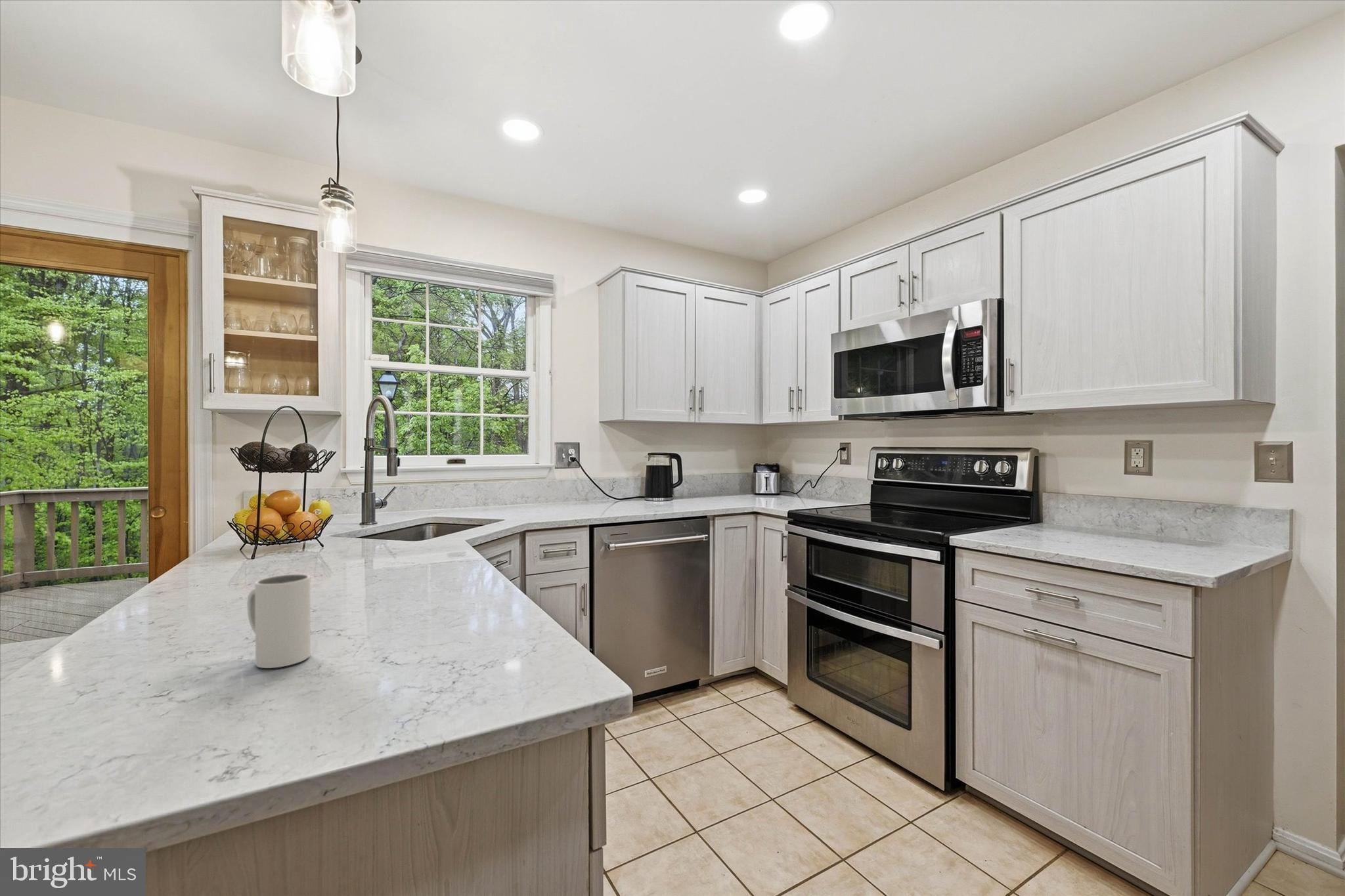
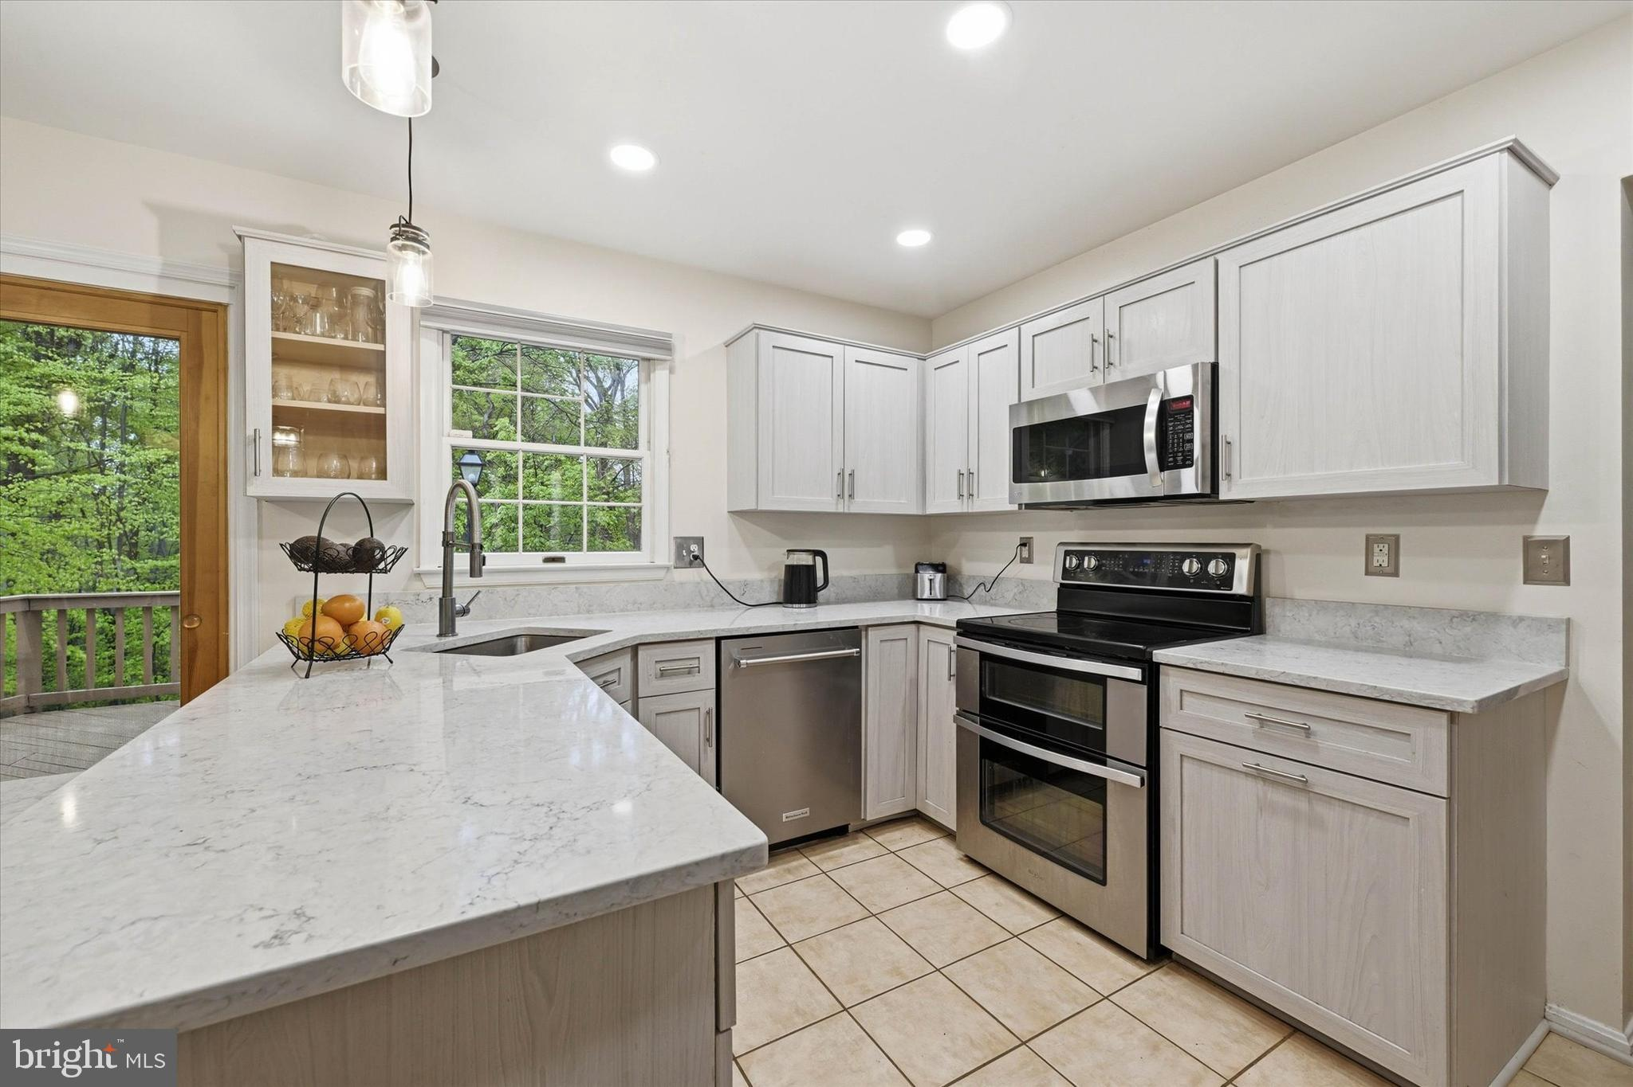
- mug (275, 618)
